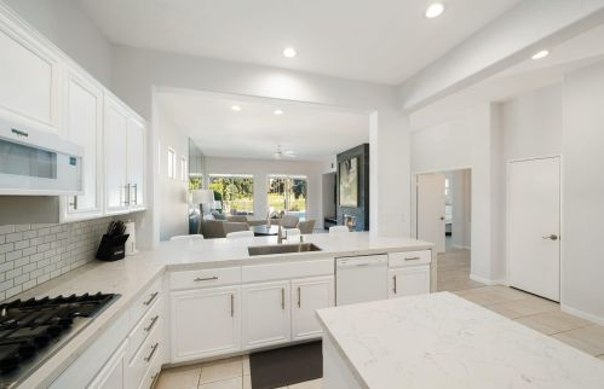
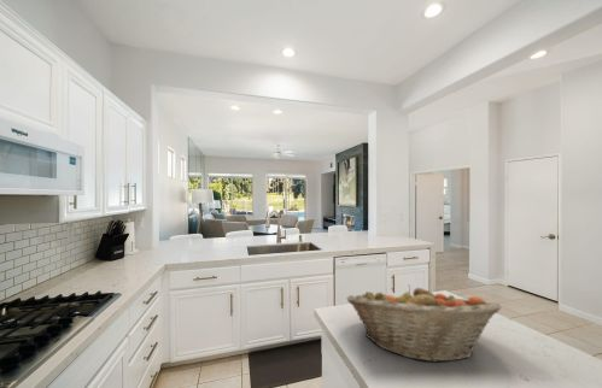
+ fruit basket (416, 312)
